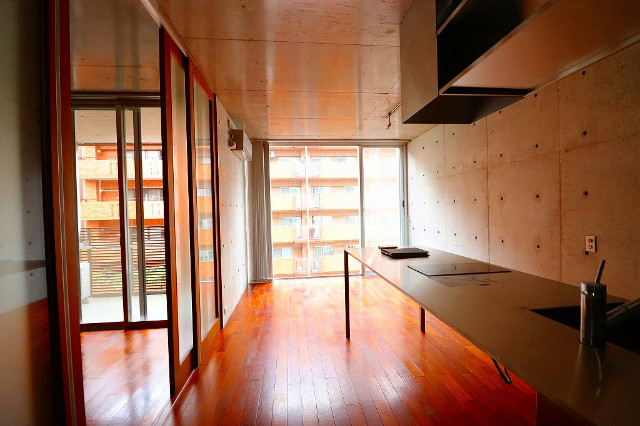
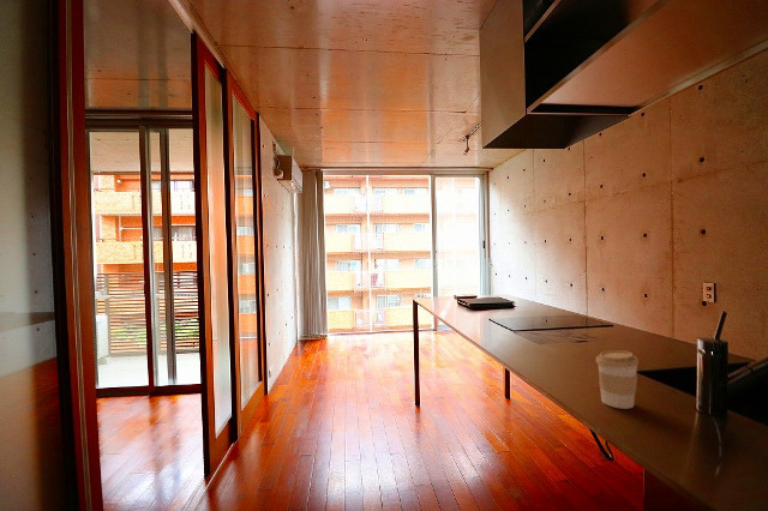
+ coffee cup (617, 377)
